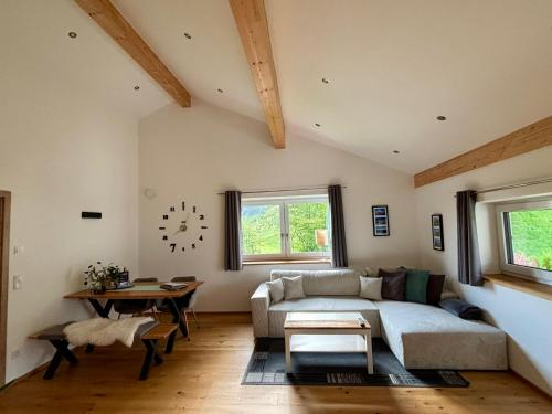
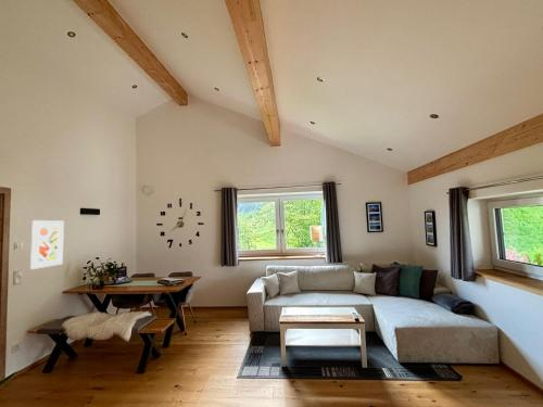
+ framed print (48, 243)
